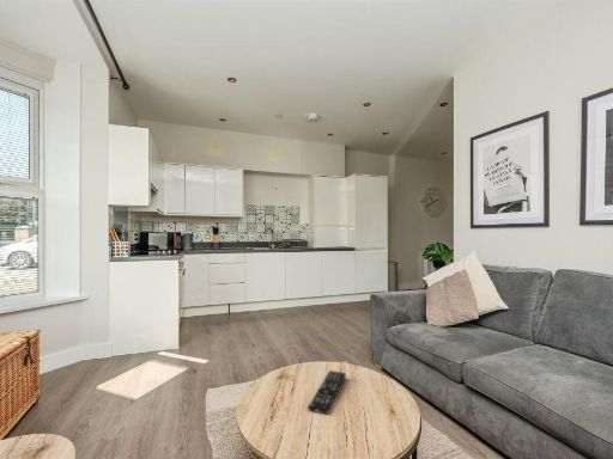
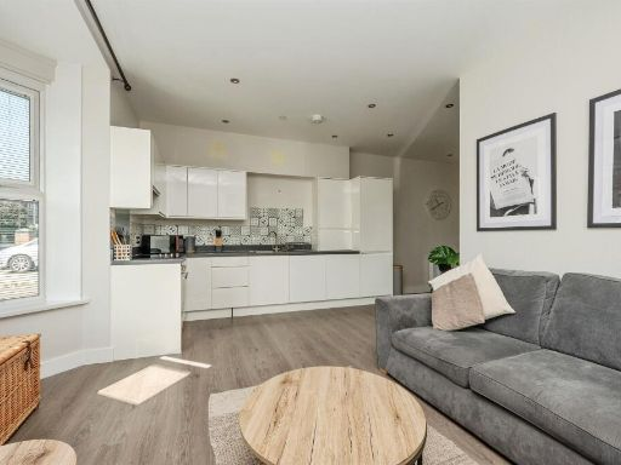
- remote control (328, 388)
